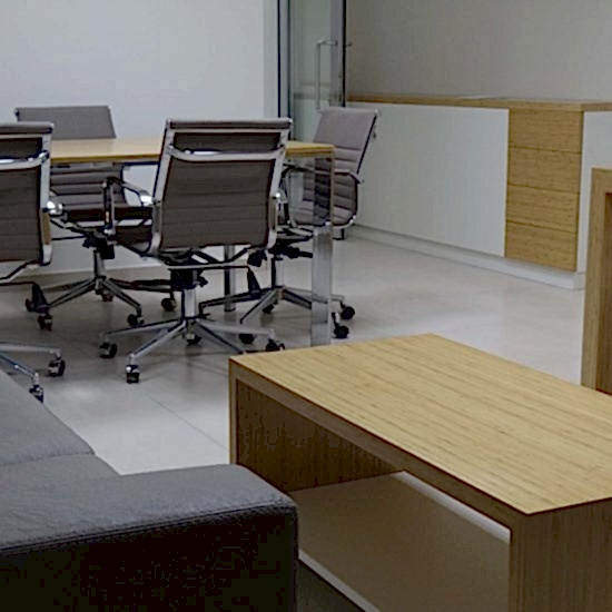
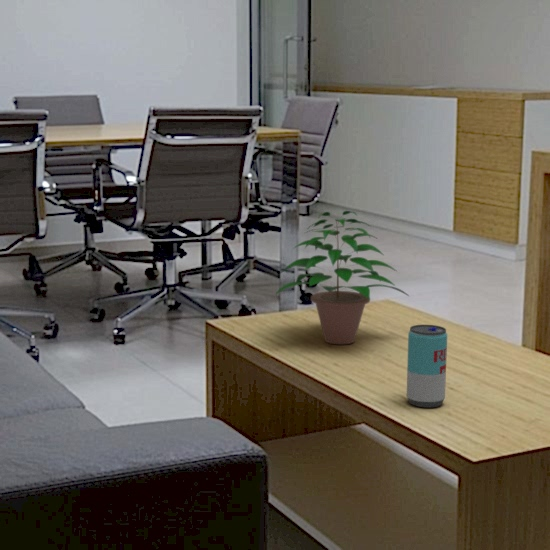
+ beverage can (426, 365)
+ potted plant (342, 274)
